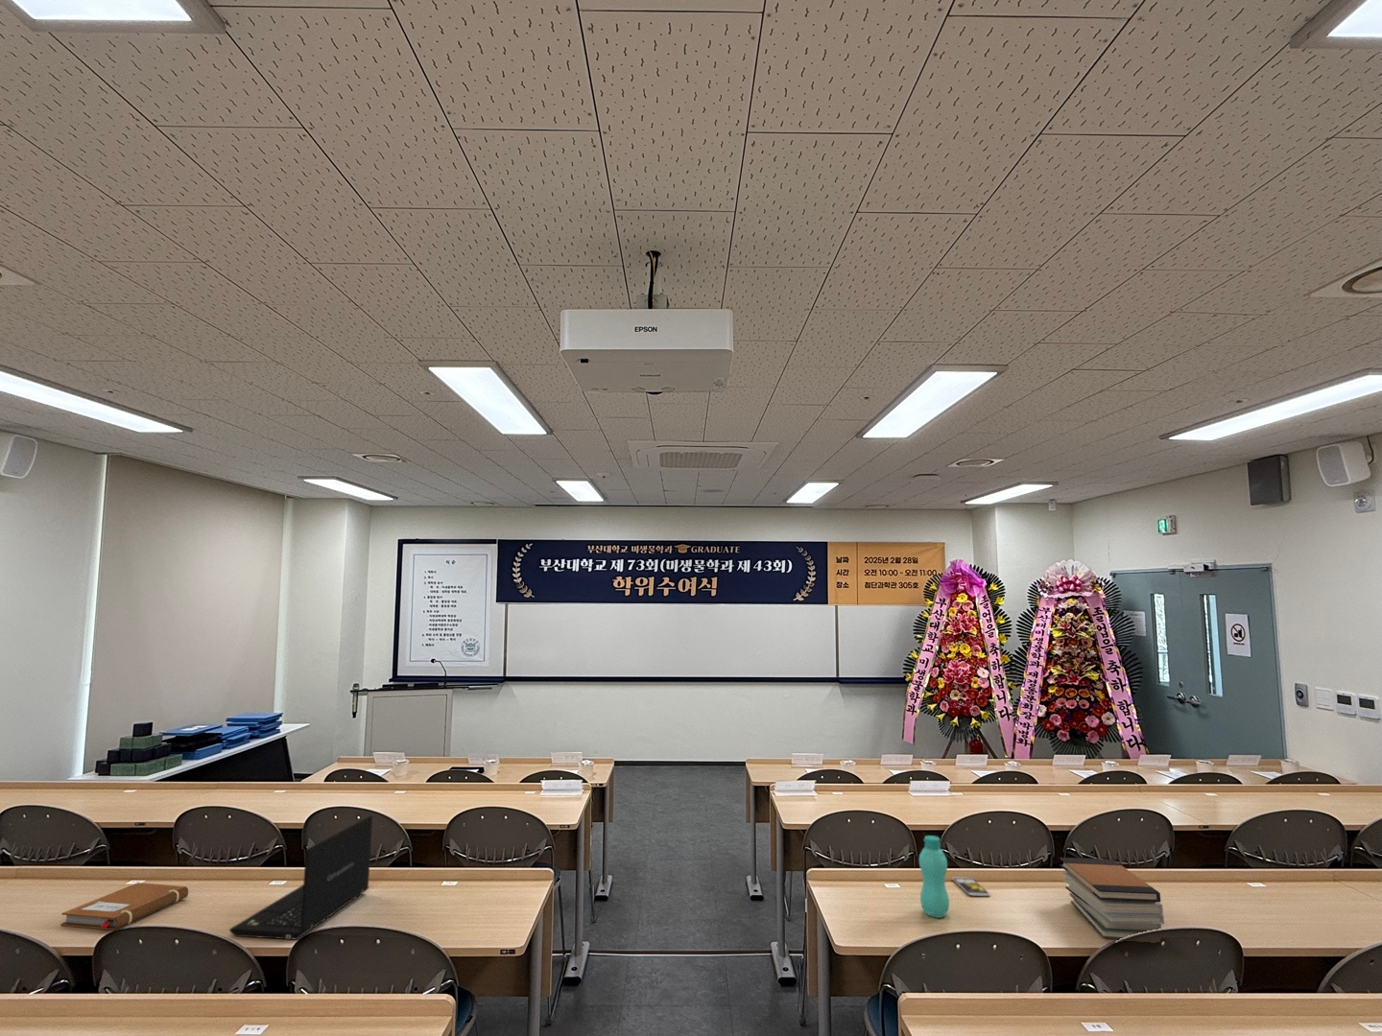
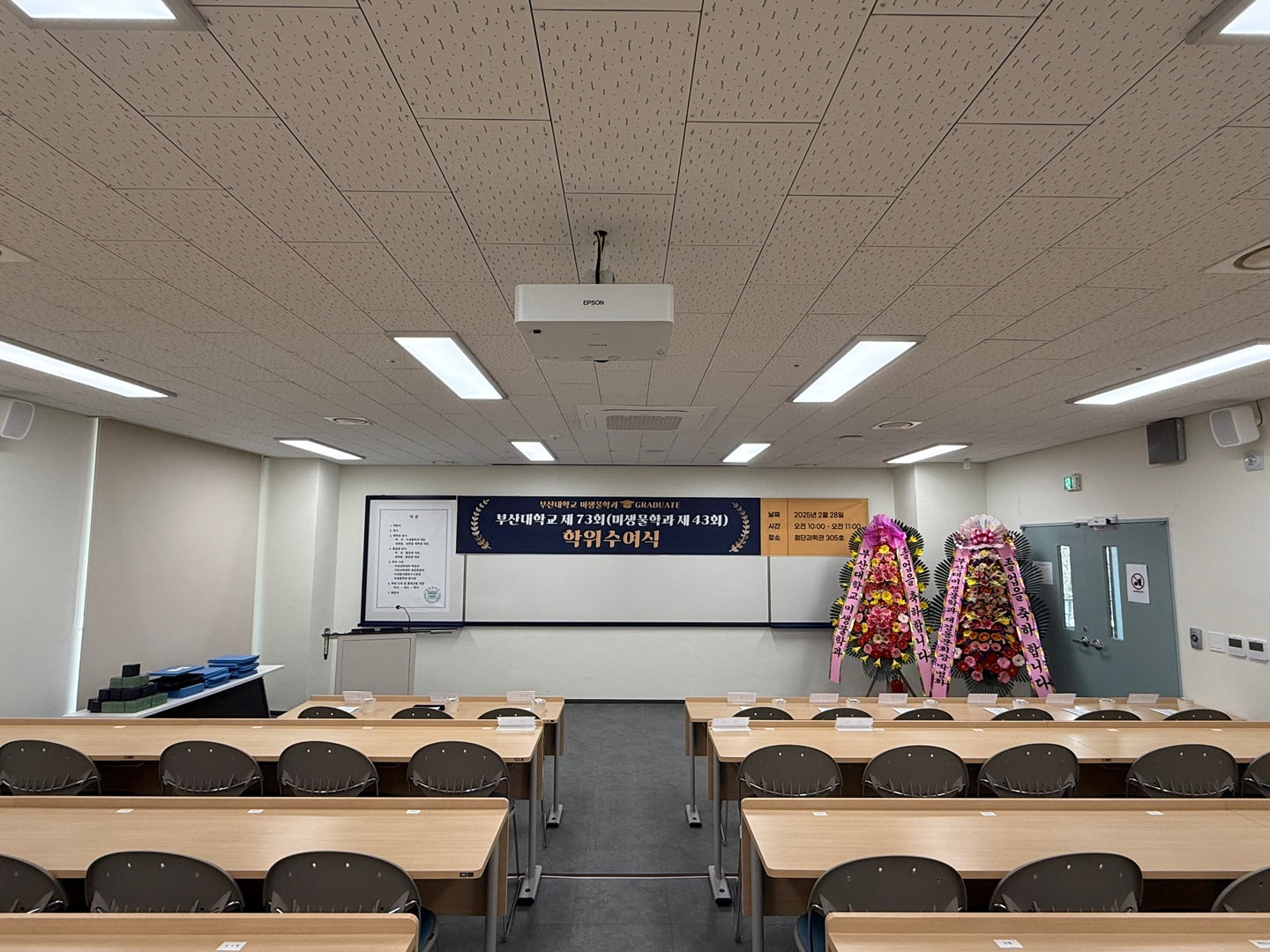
- book stack (1110, 897)
- laptop (306, 871)
- bottle (933, 875)
- notebook (126, 905)
- smartphone (971, 886)
